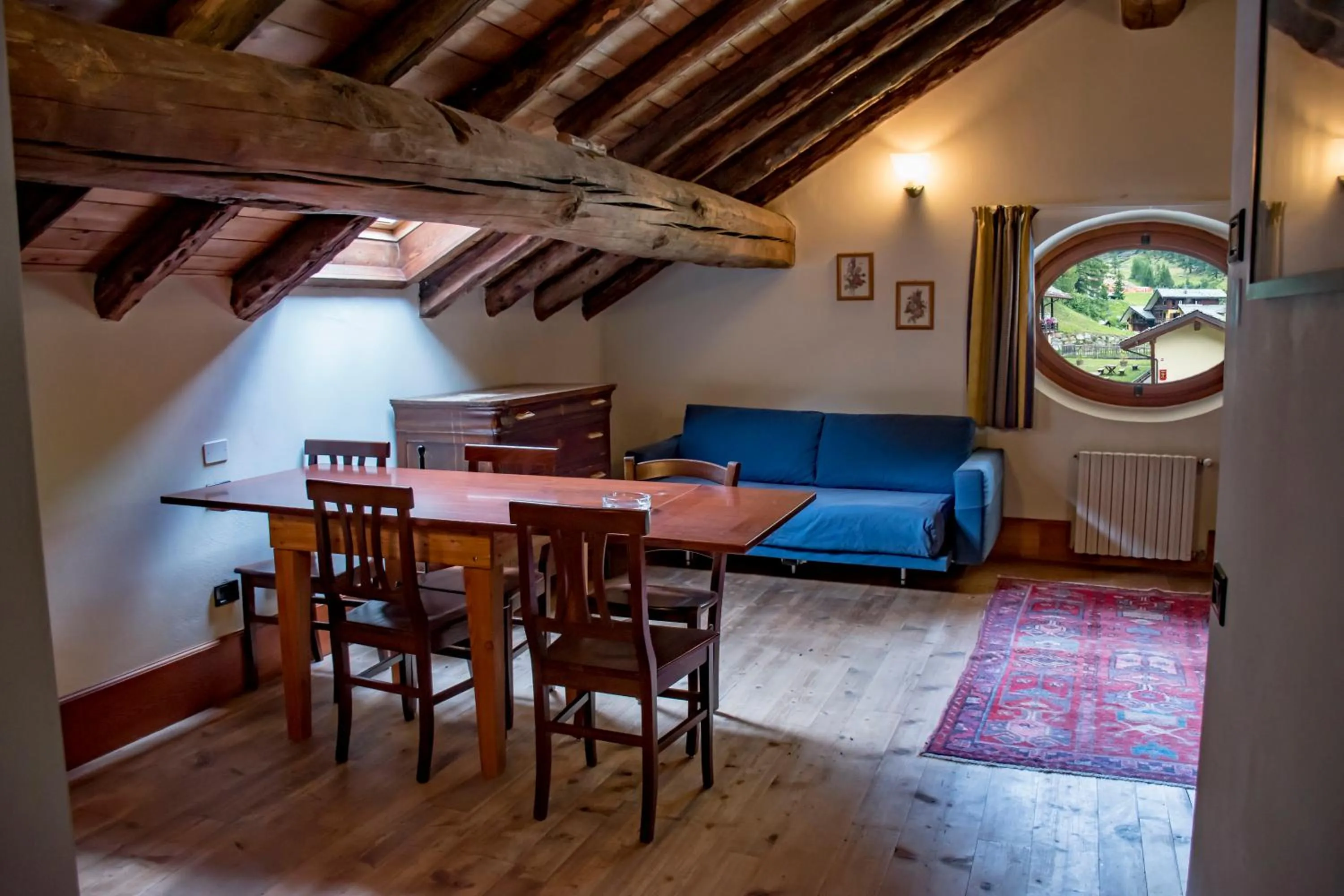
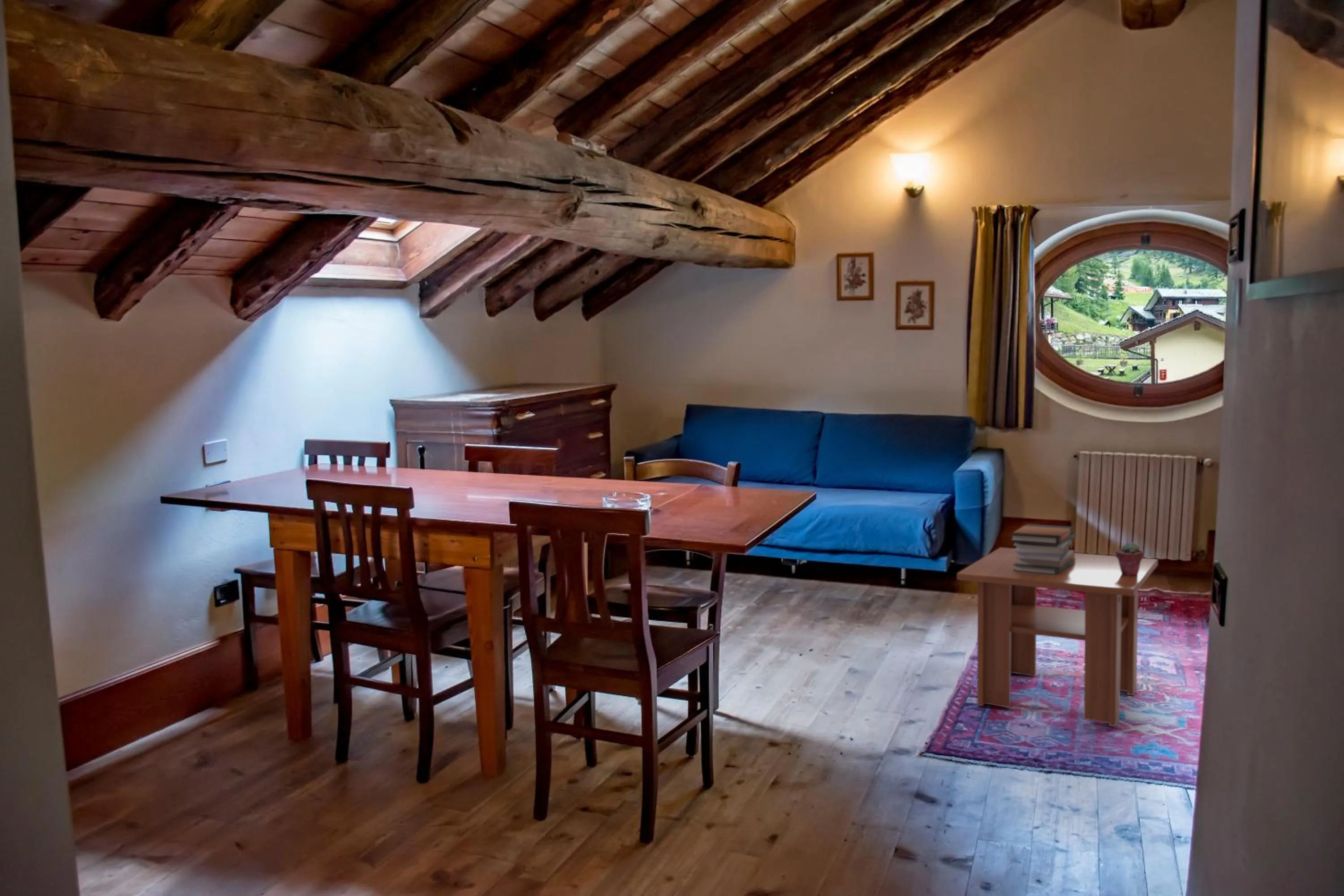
+ book stack (1043, 548)
+ potted succulent (1129, 557)
+ coffee table (1059, 632)
